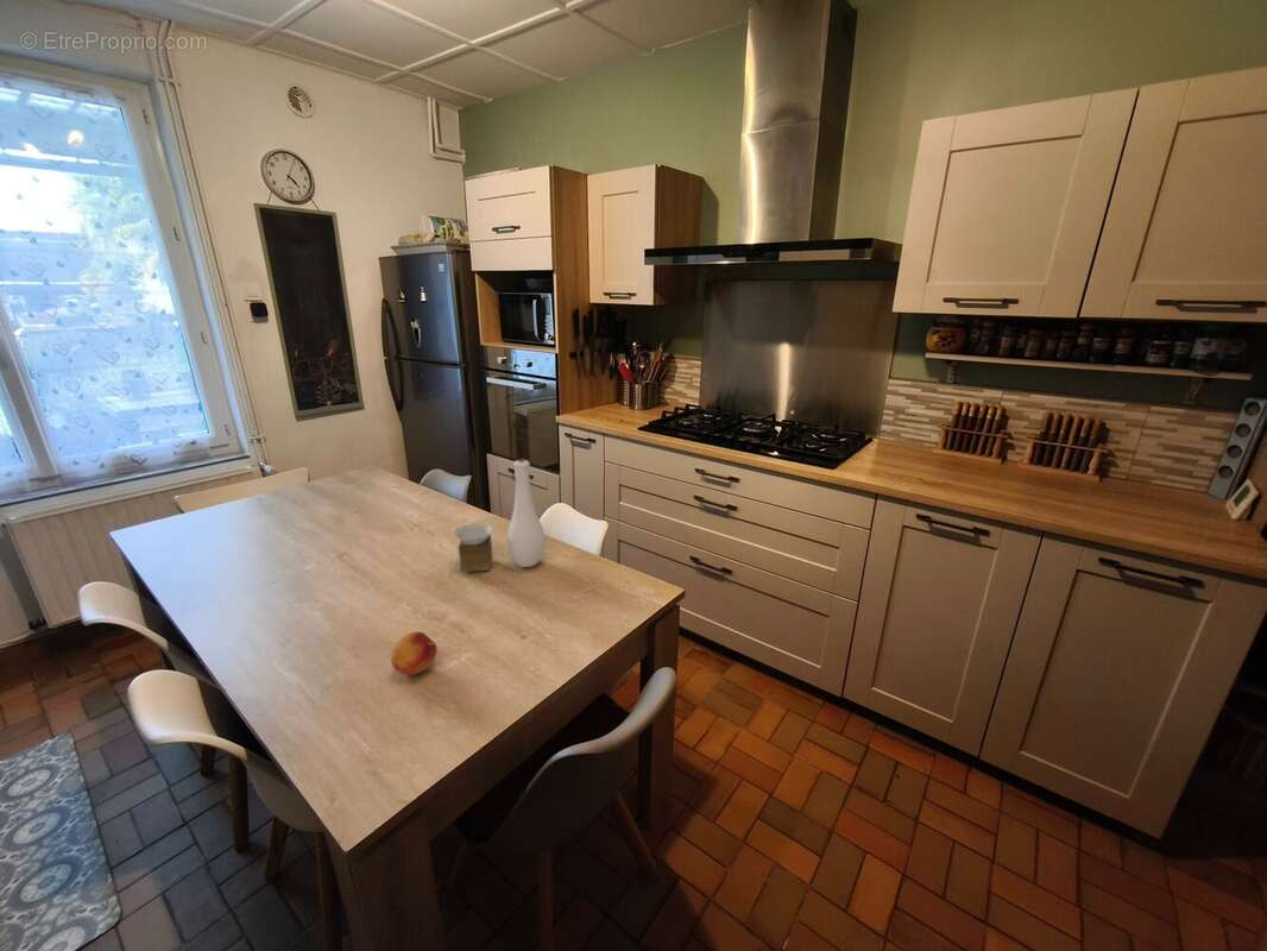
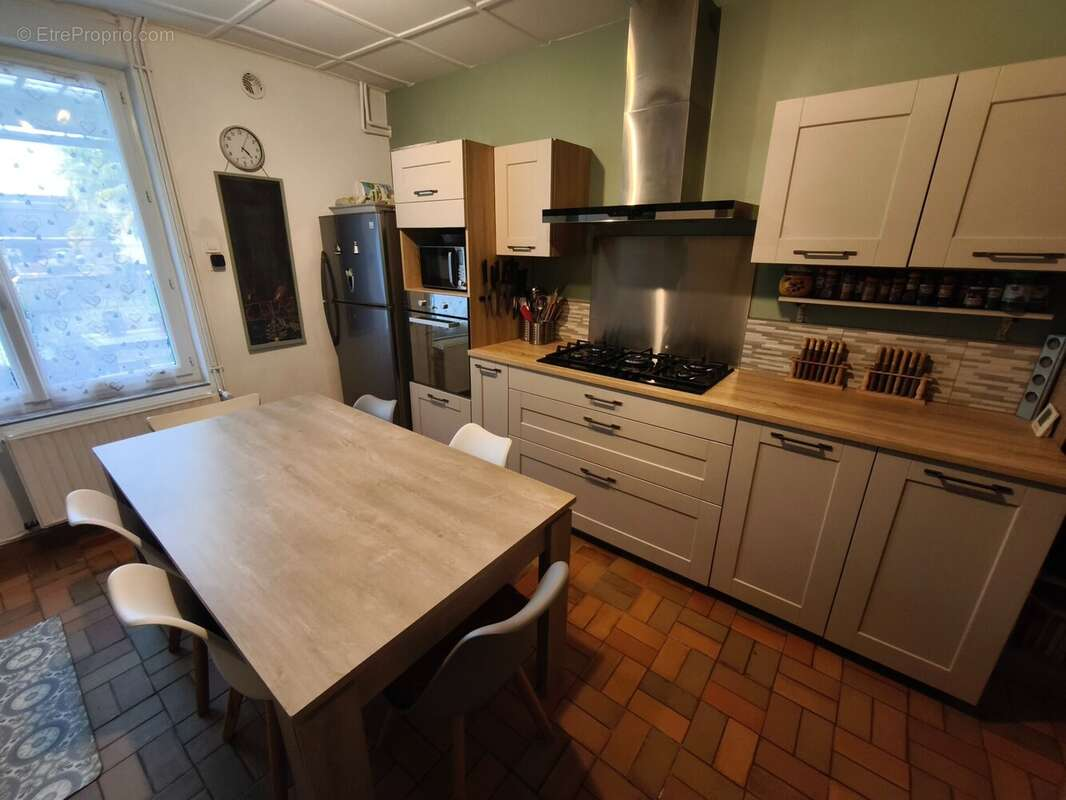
- fruit (414, 653)
- vase (492, 527)
